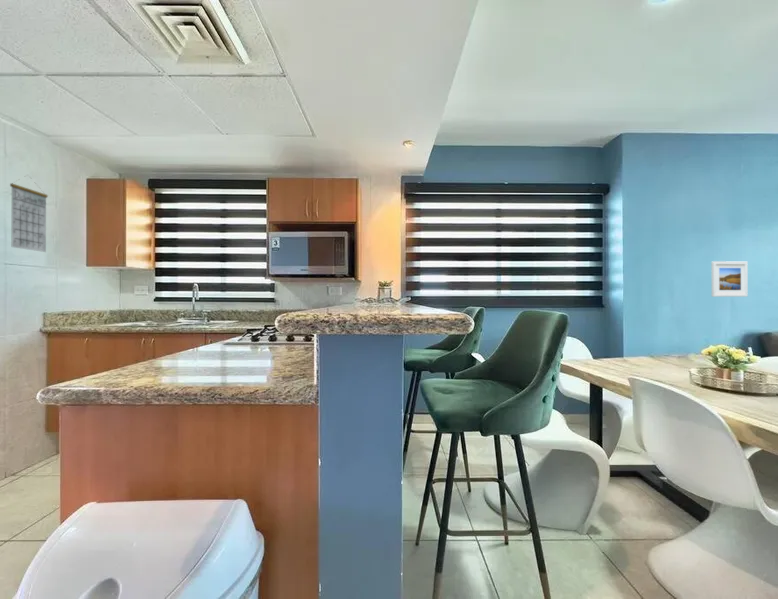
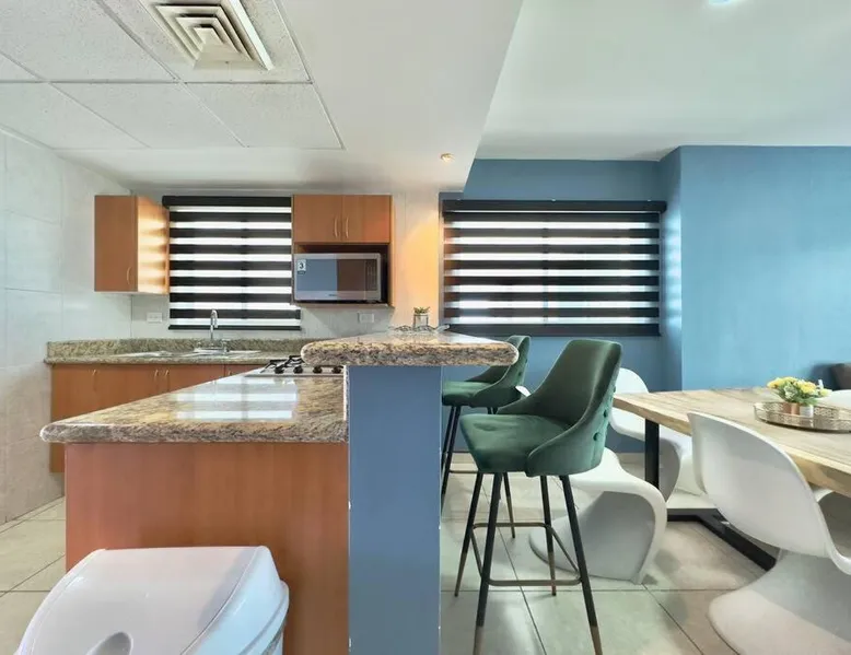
- calendar (29, 212)
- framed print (729, 279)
